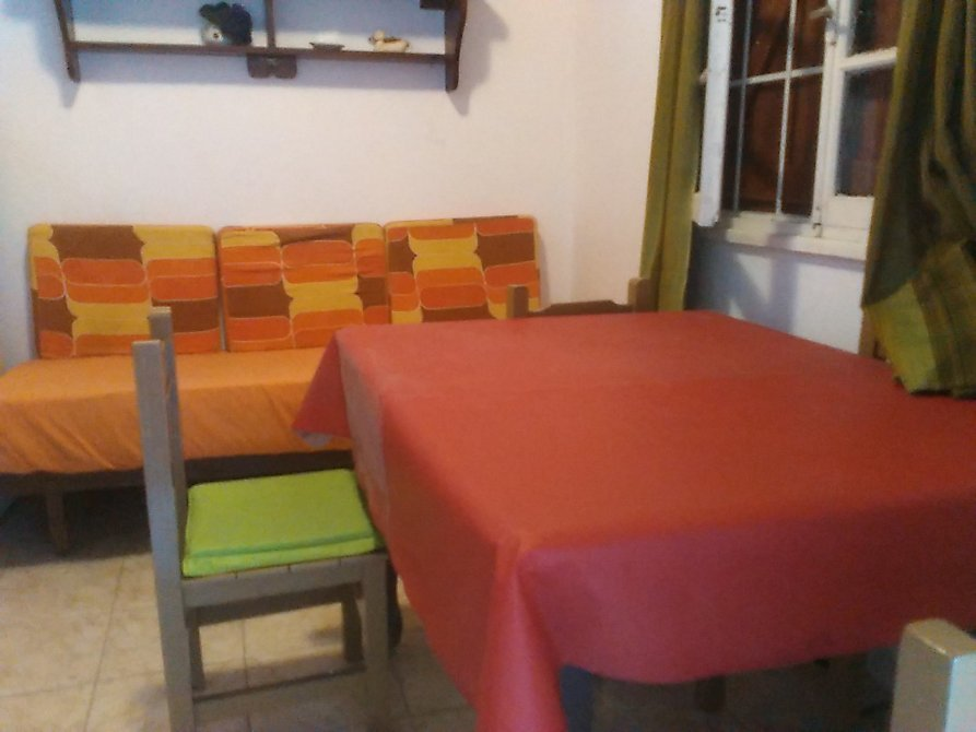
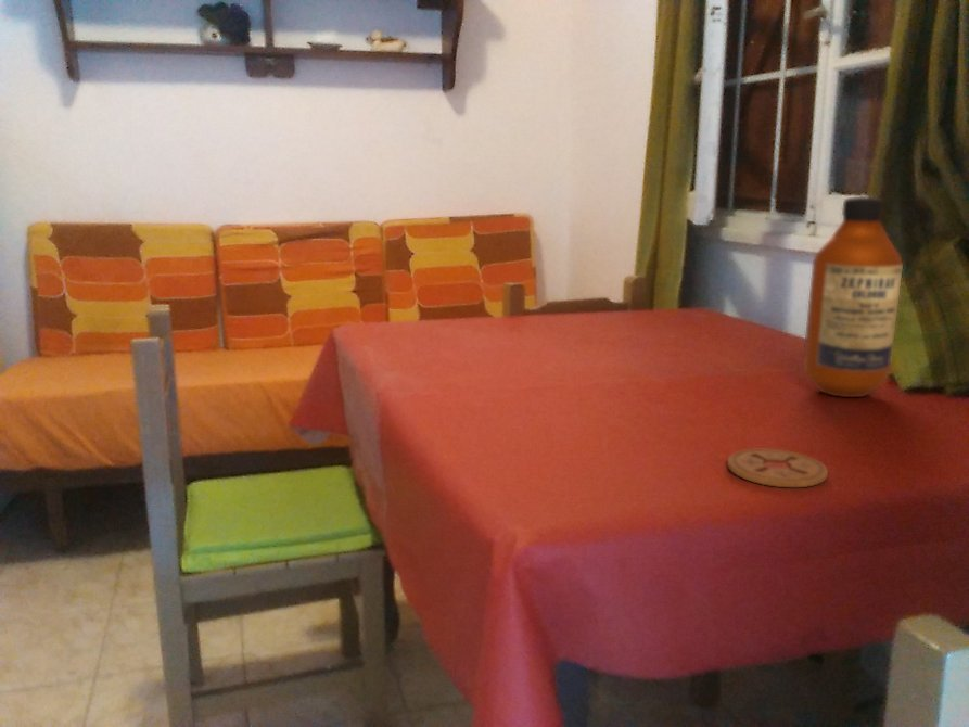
+ coaster (776, 467)
+ bottle (853, 296)
